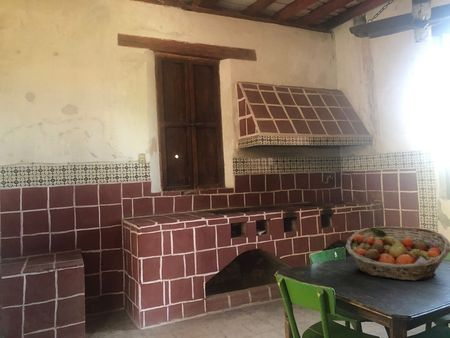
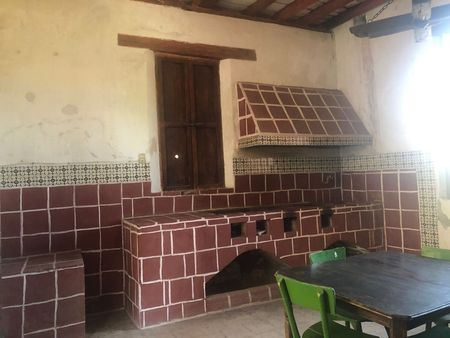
- fruit basket (395, 251)
